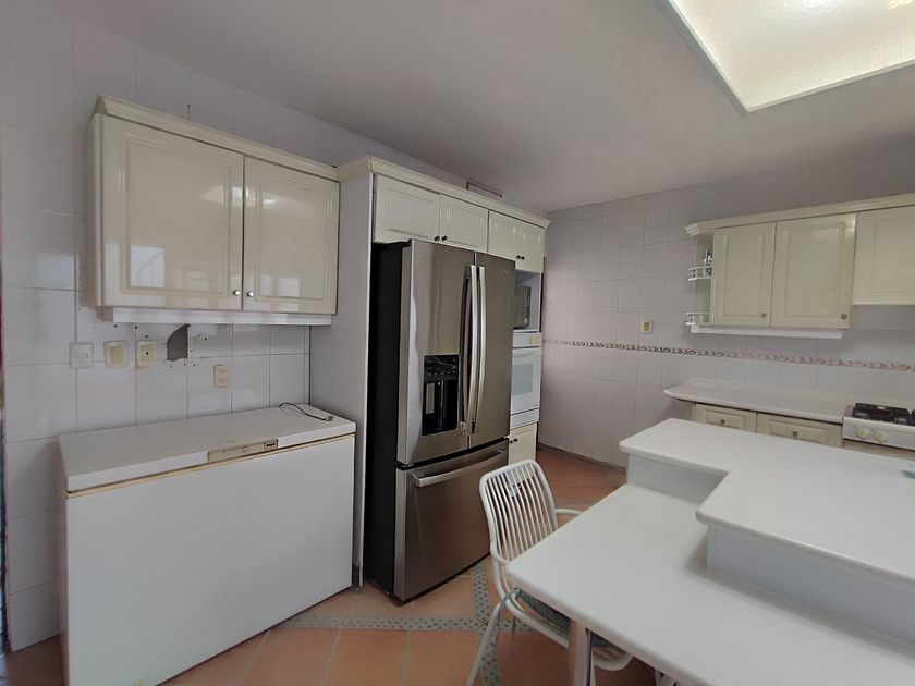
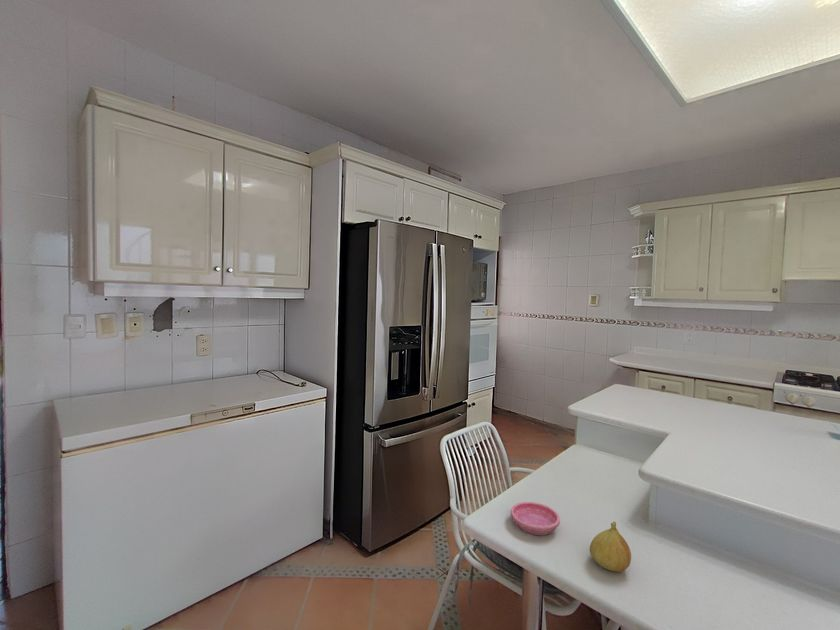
+ saucer (534, 519)
+ fruit (610, 543)
